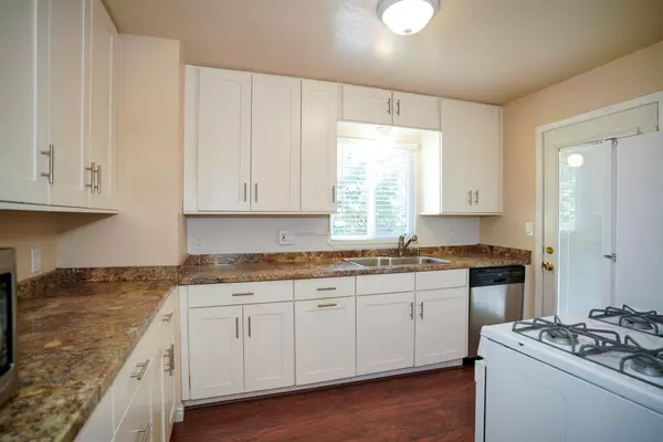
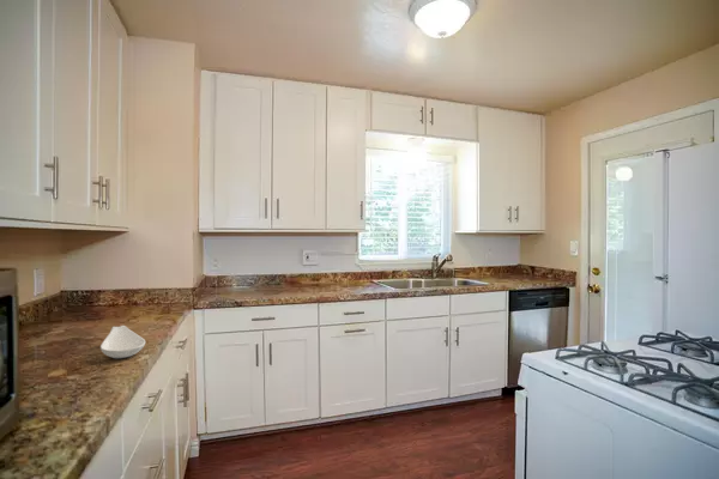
+ spoon rest (120, 340)
